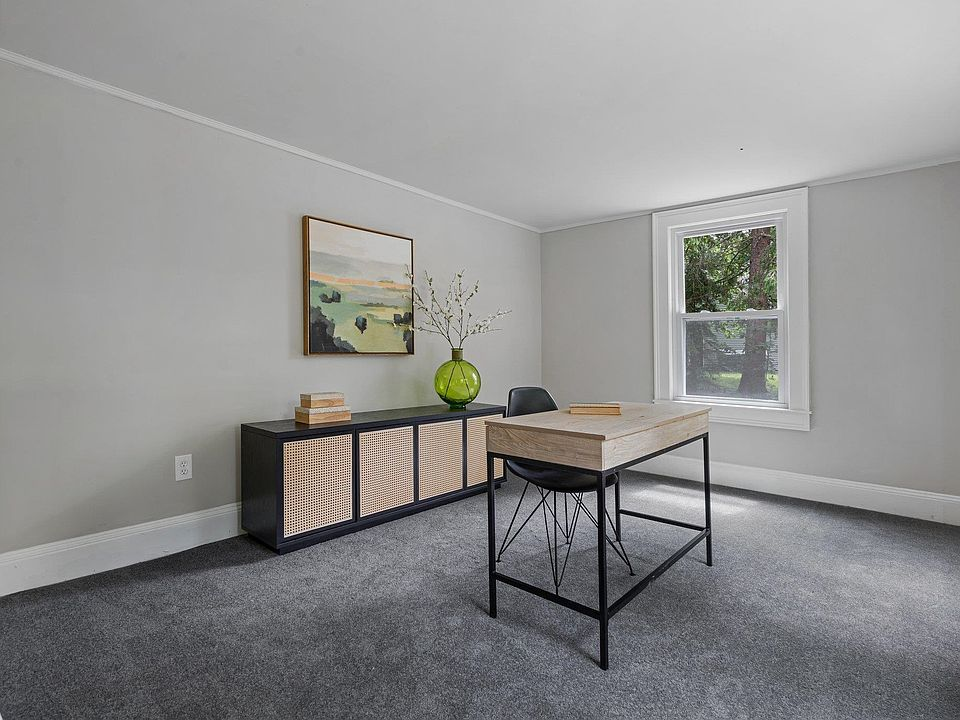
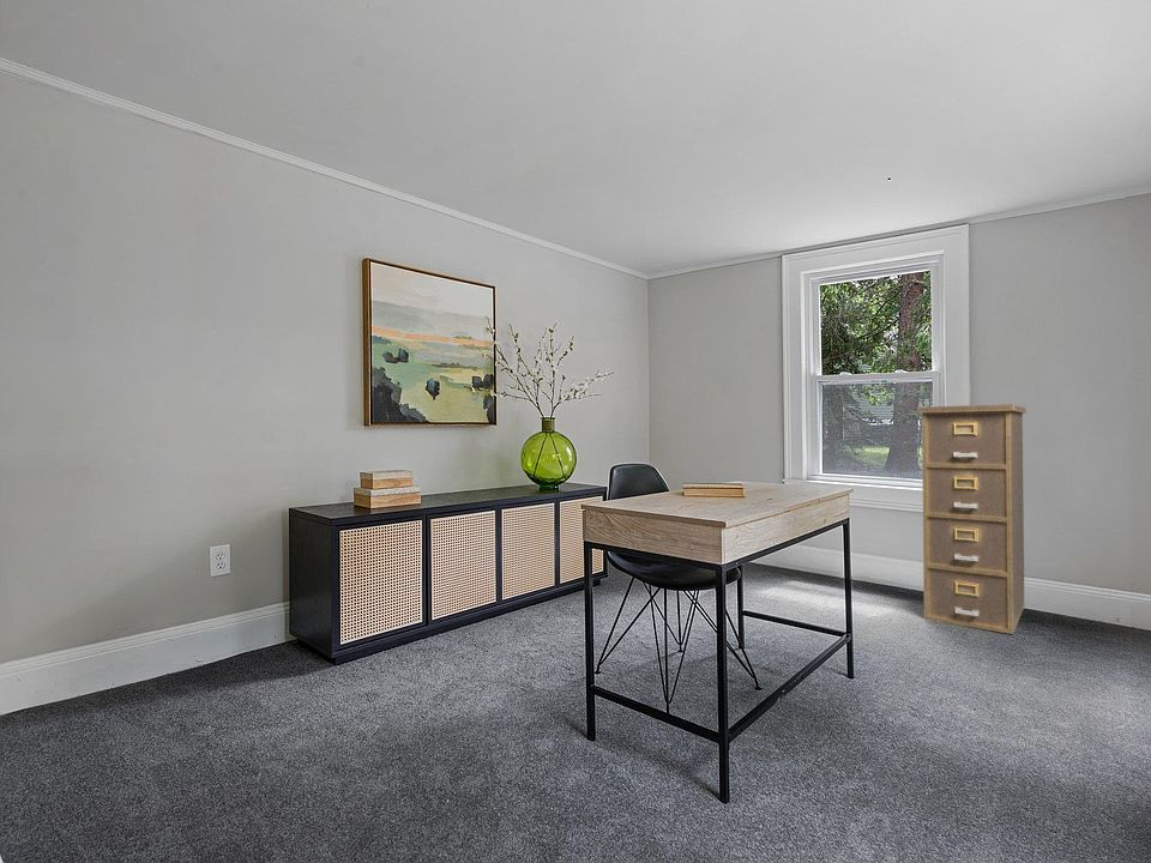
+ filing cabinet (974, 509)
